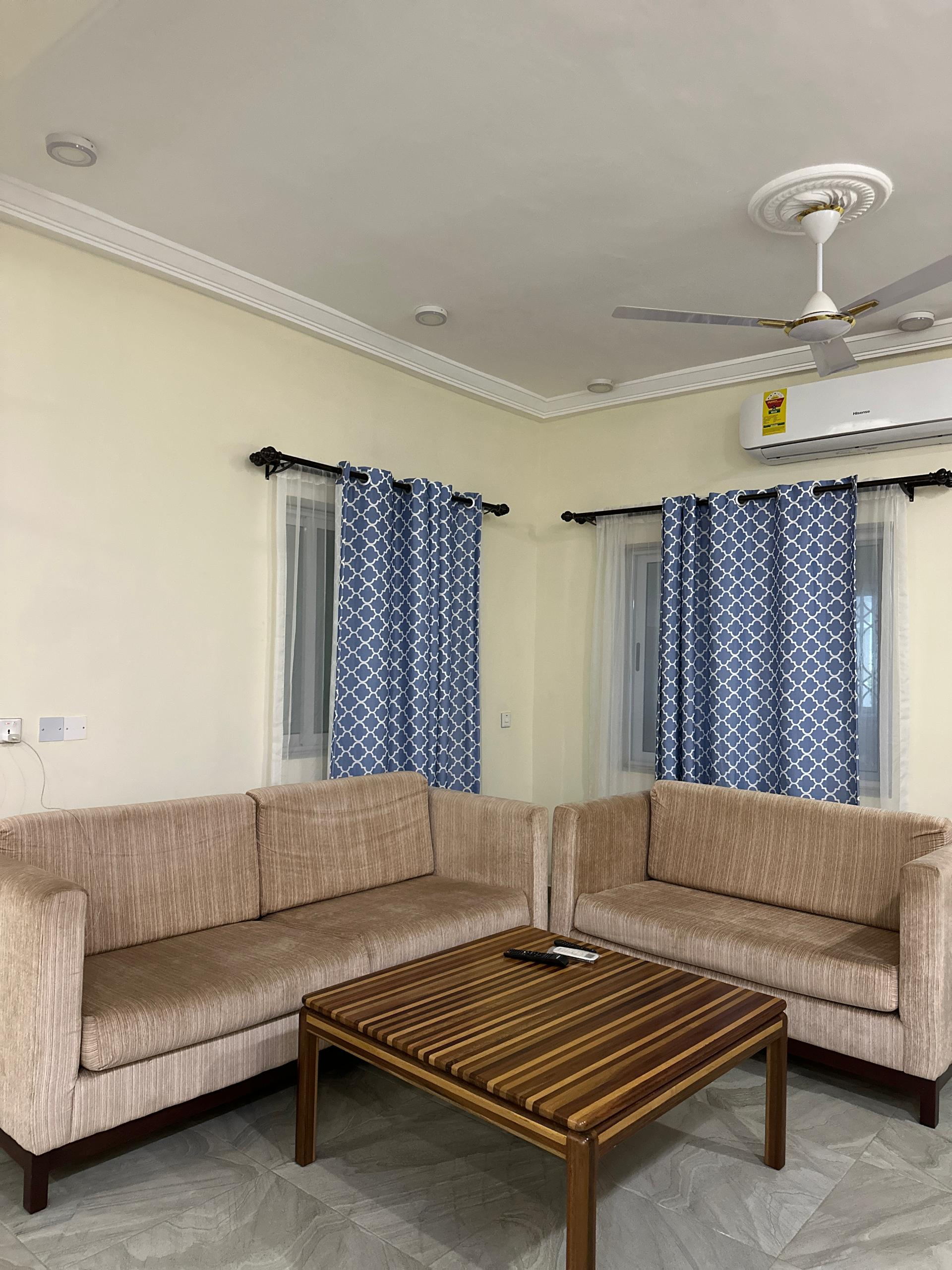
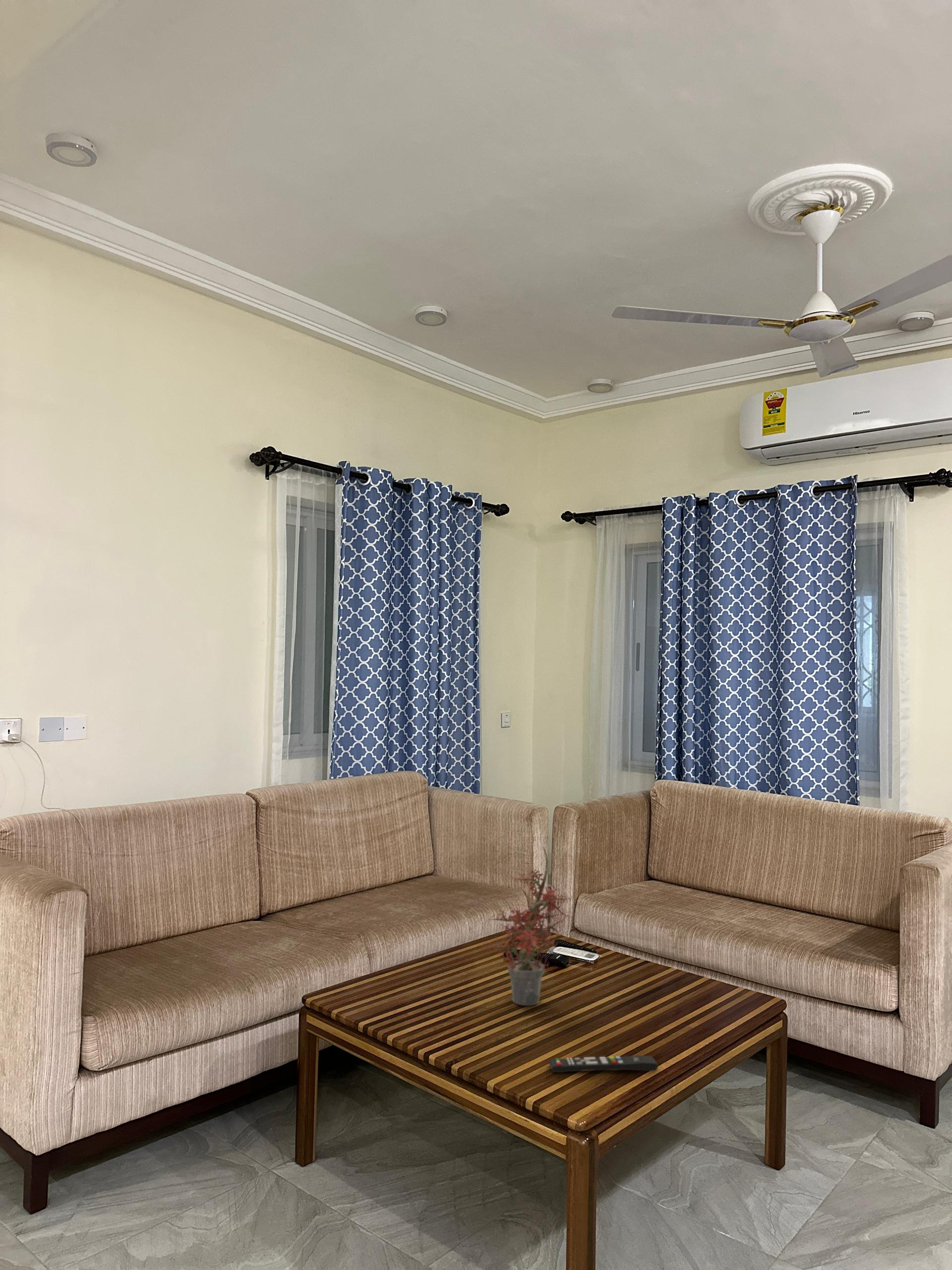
+ remote control (603, 1064)
+ potted plant (531, 924)
